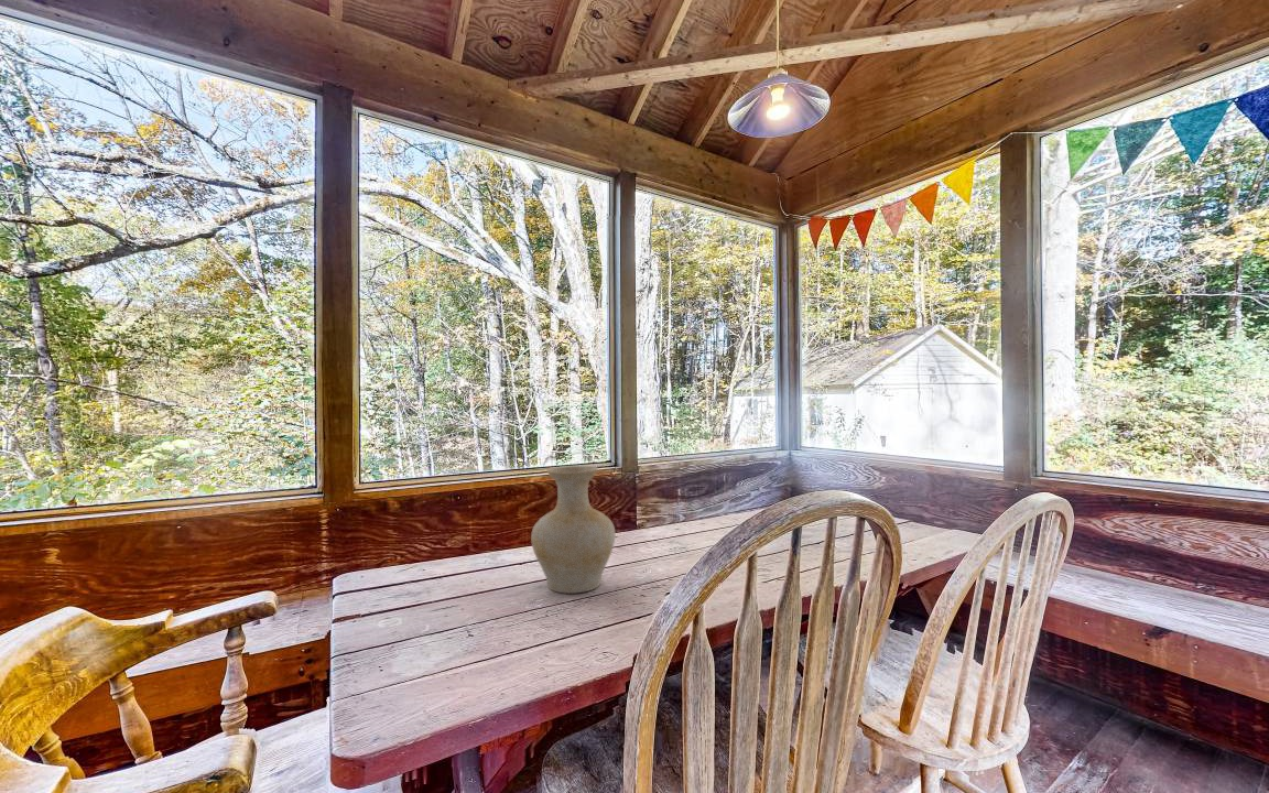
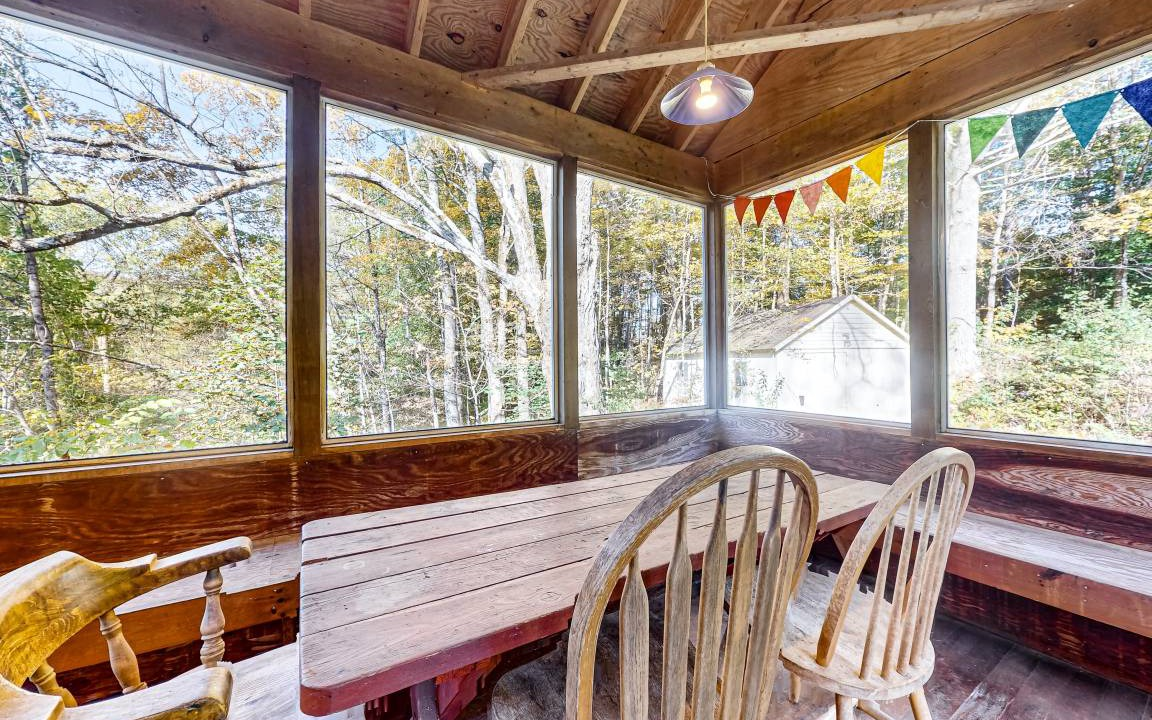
- vase (573, 525)
